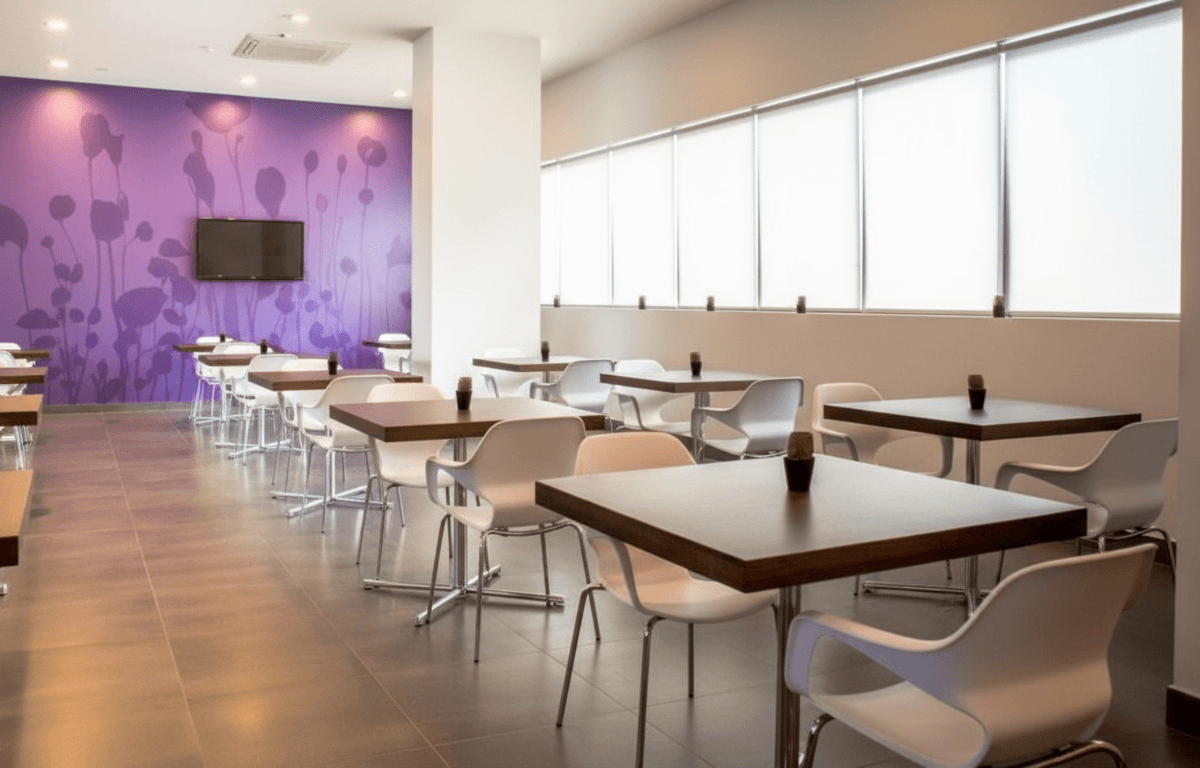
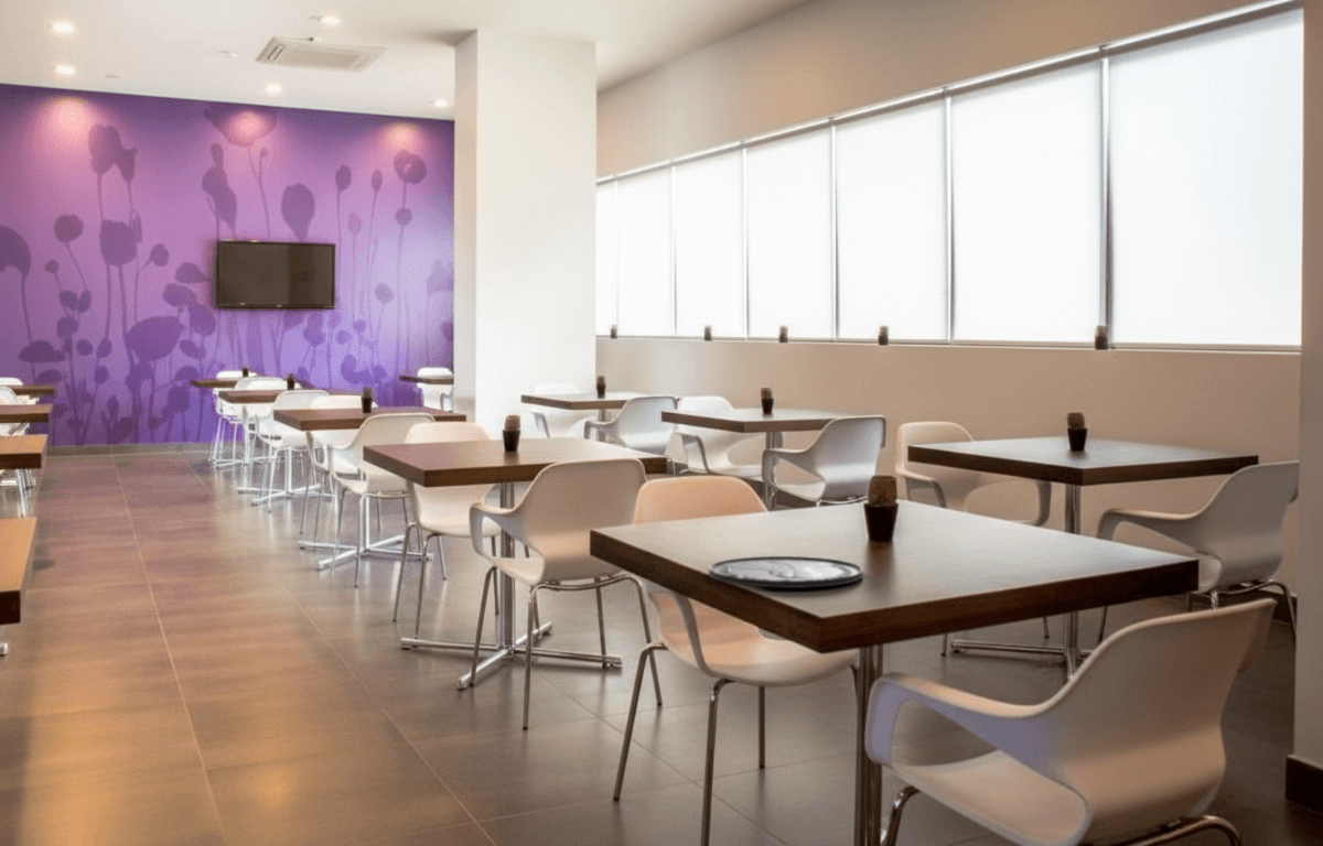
+ plate (785, 571)
